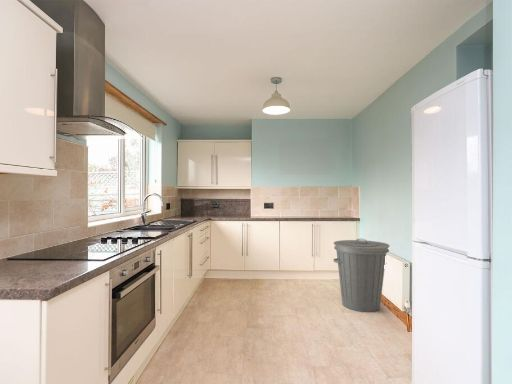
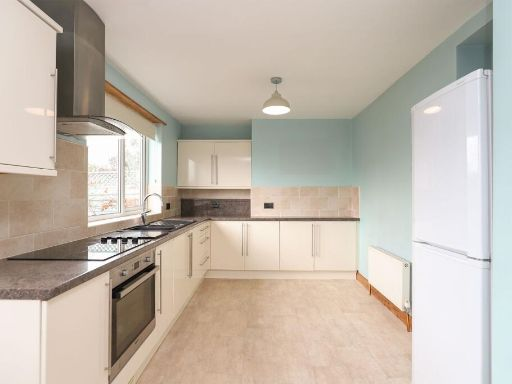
- trash can (360, 271)
